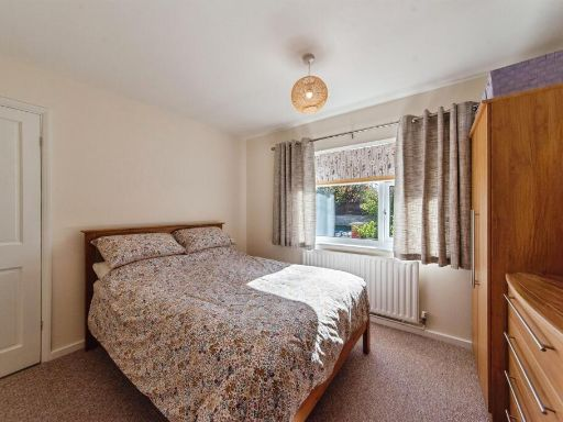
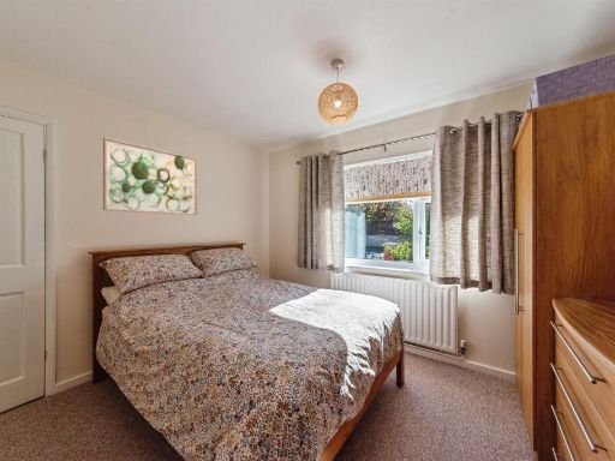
+ wall art (156, 180)
